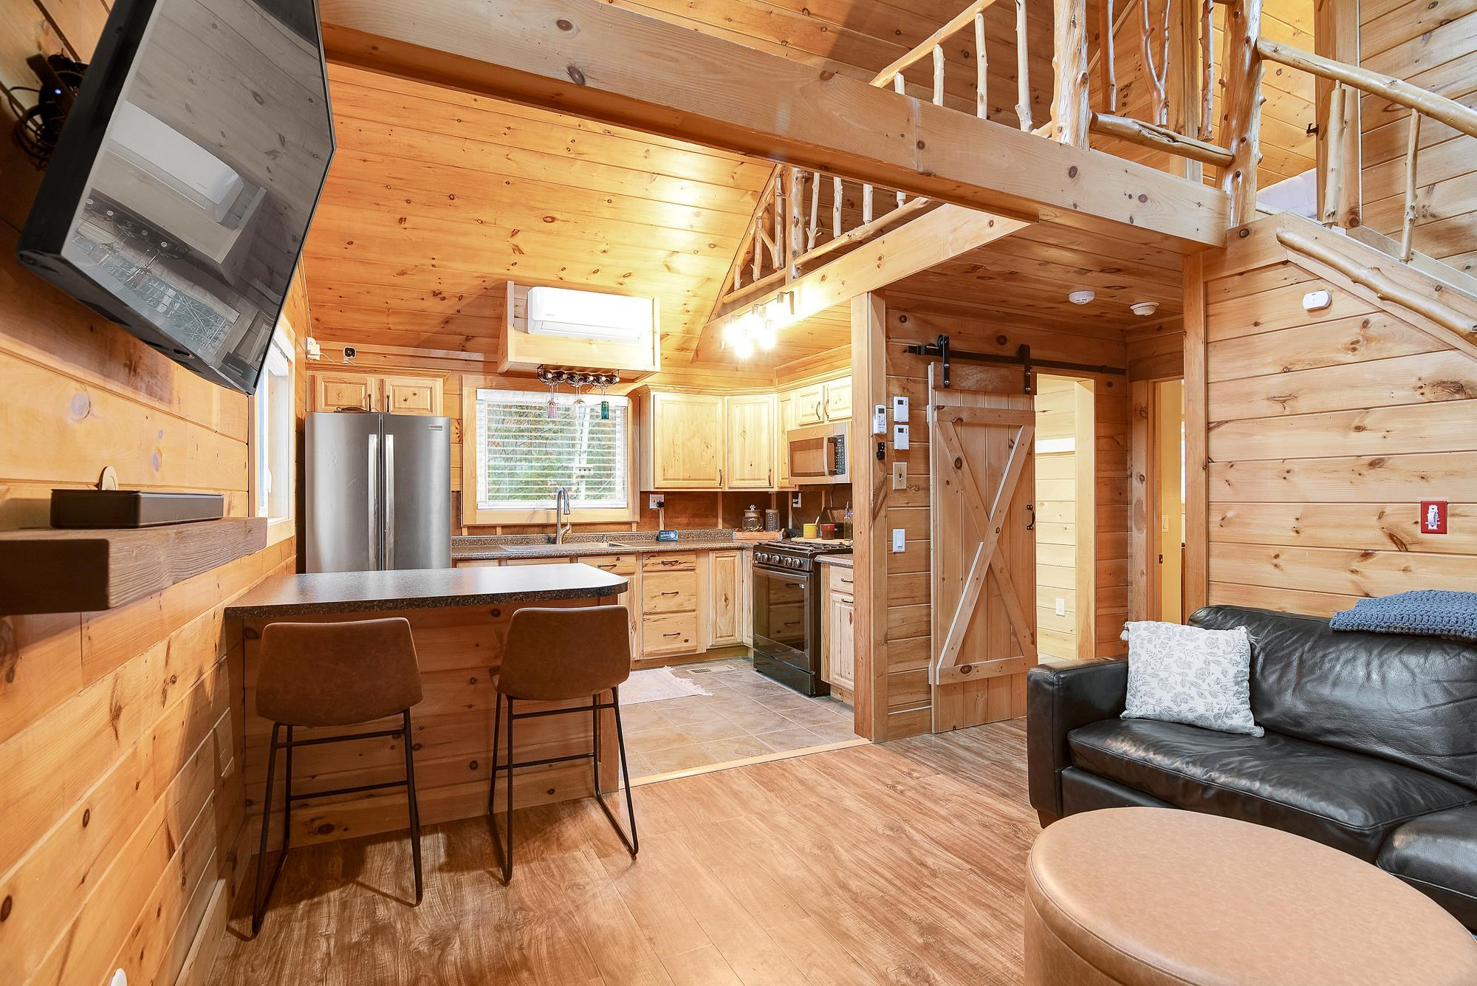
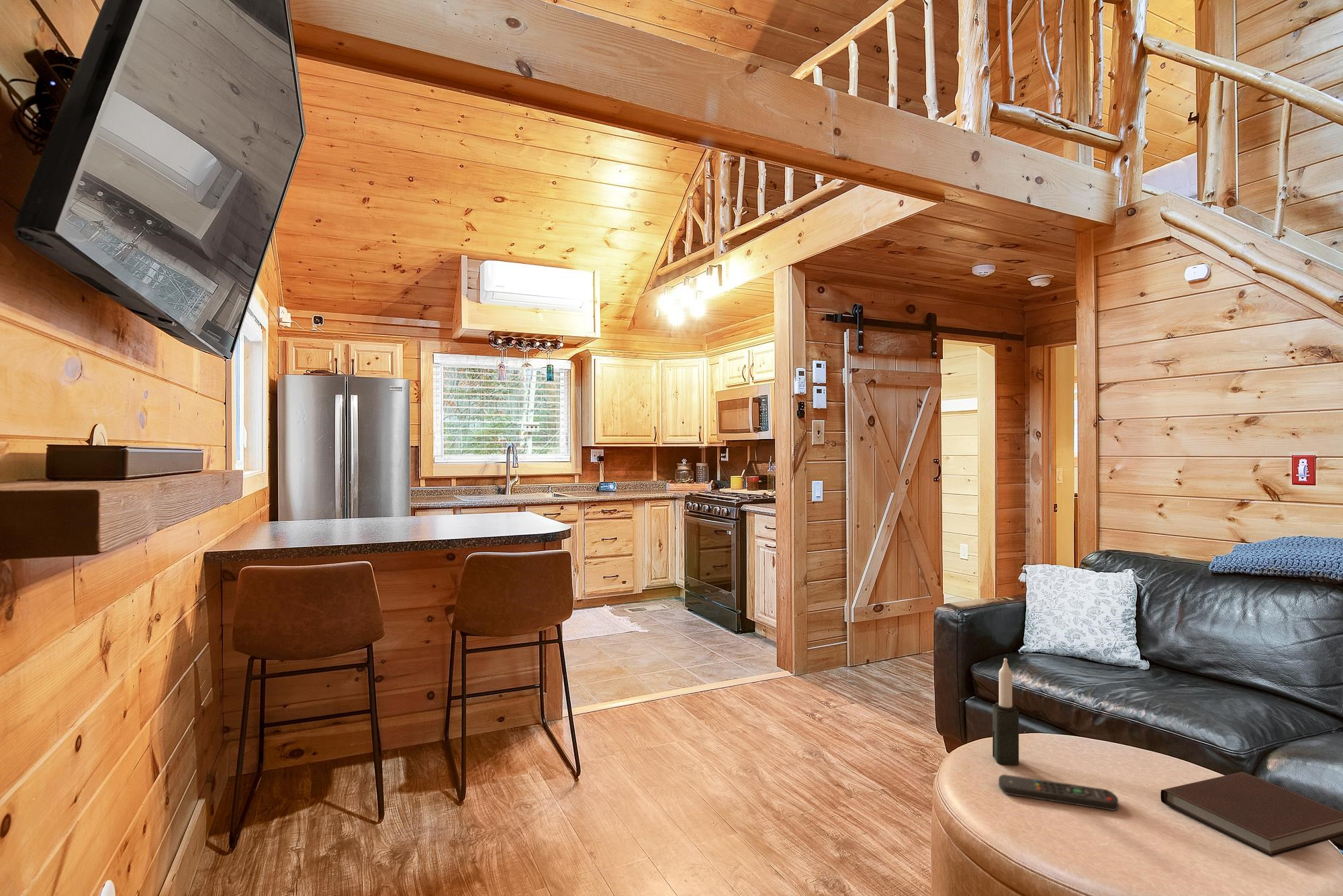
+ notebook (1254, 809)
+ candle (1005, 709)
+ remote control (1056, 791)
